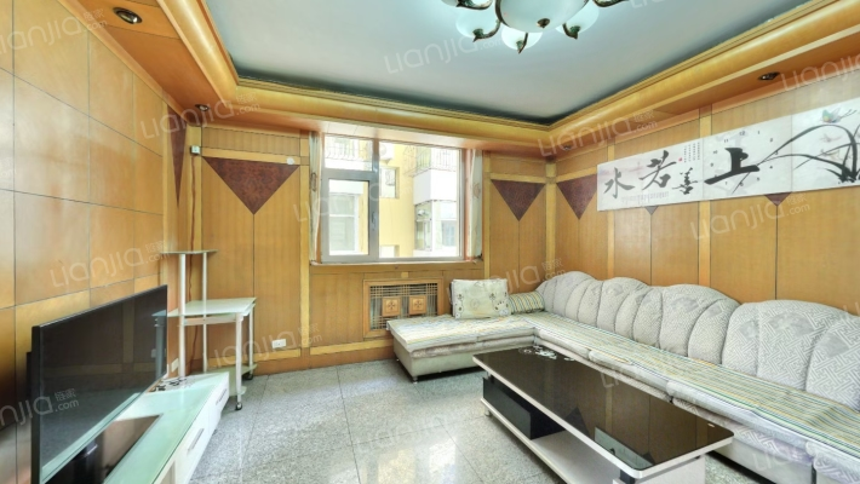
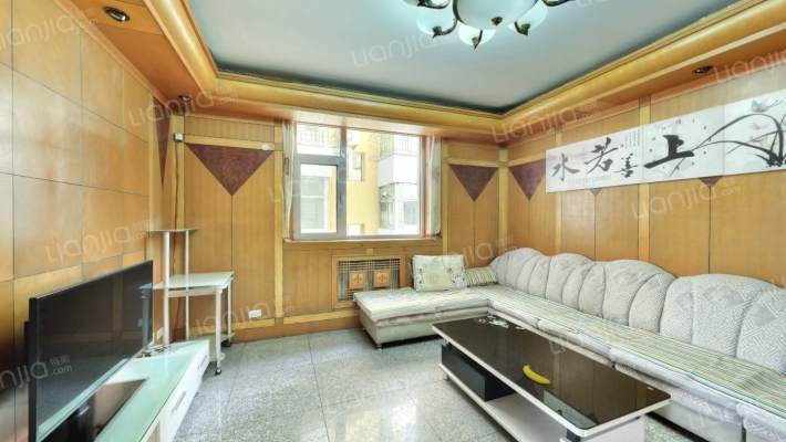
+ banana (534, 373)
